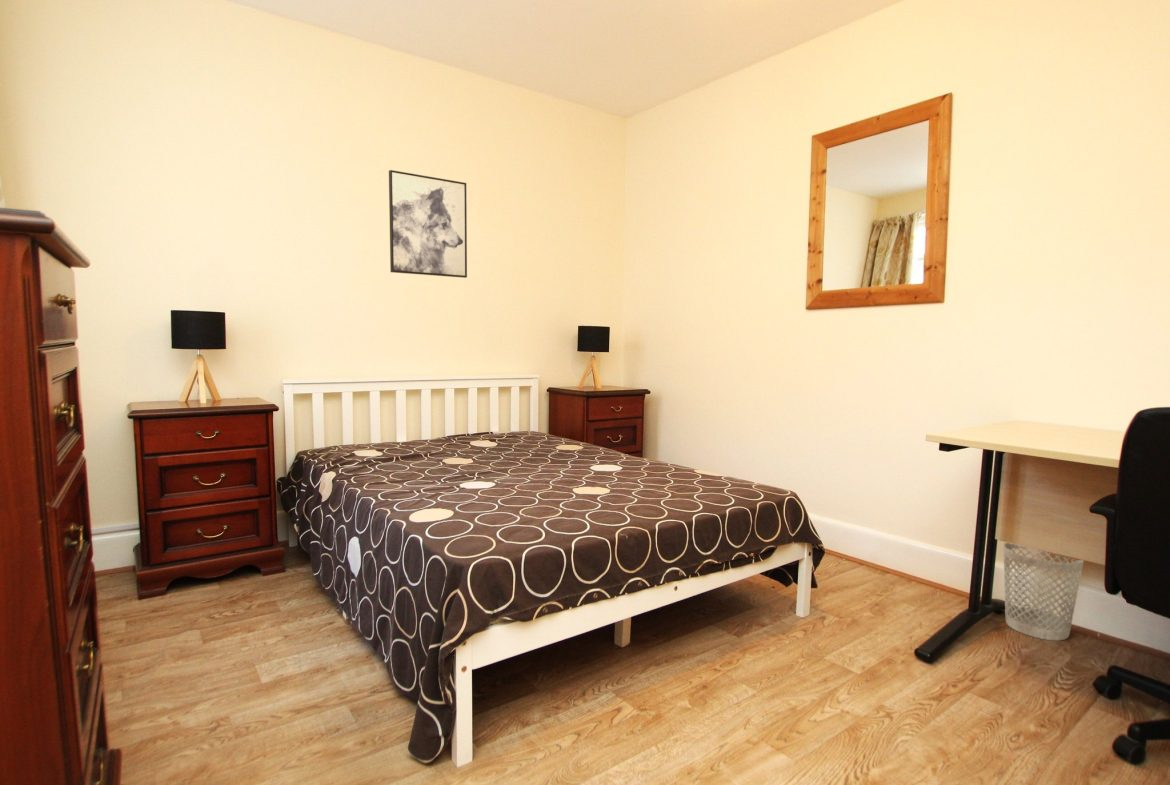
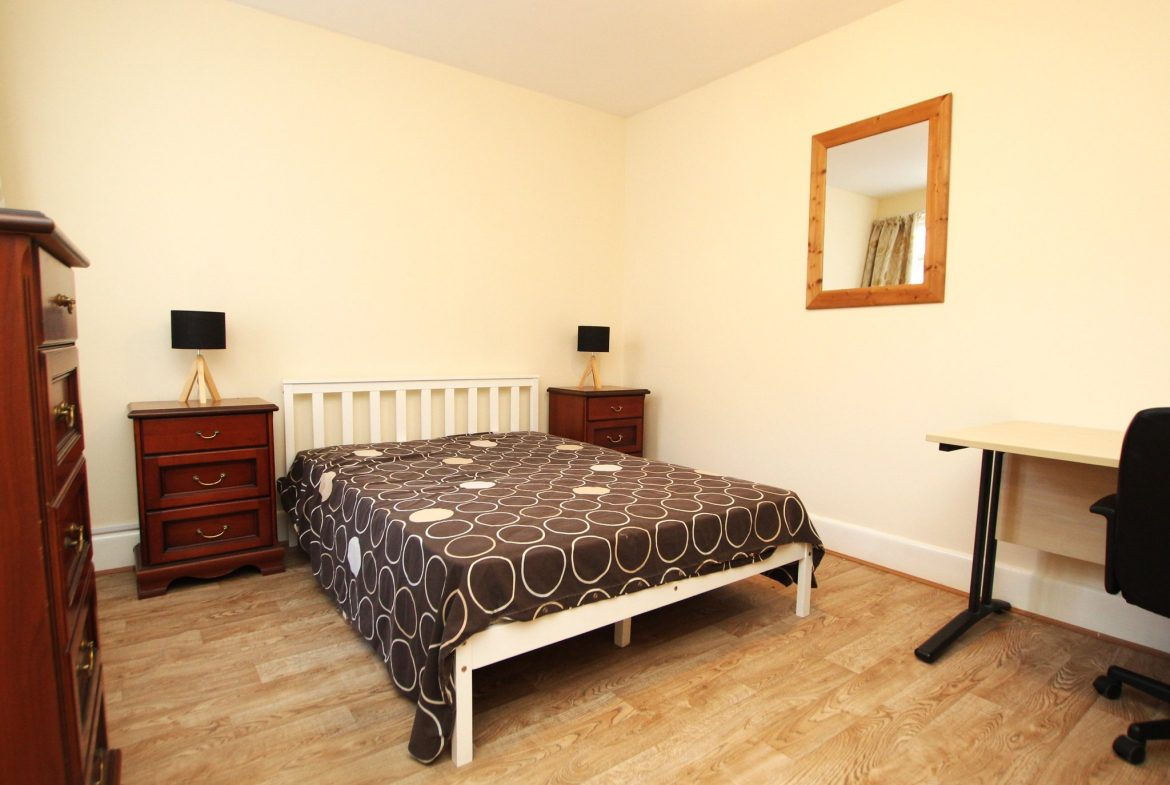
- wall art (429, 226)
- wastebasket (1039, 589)
